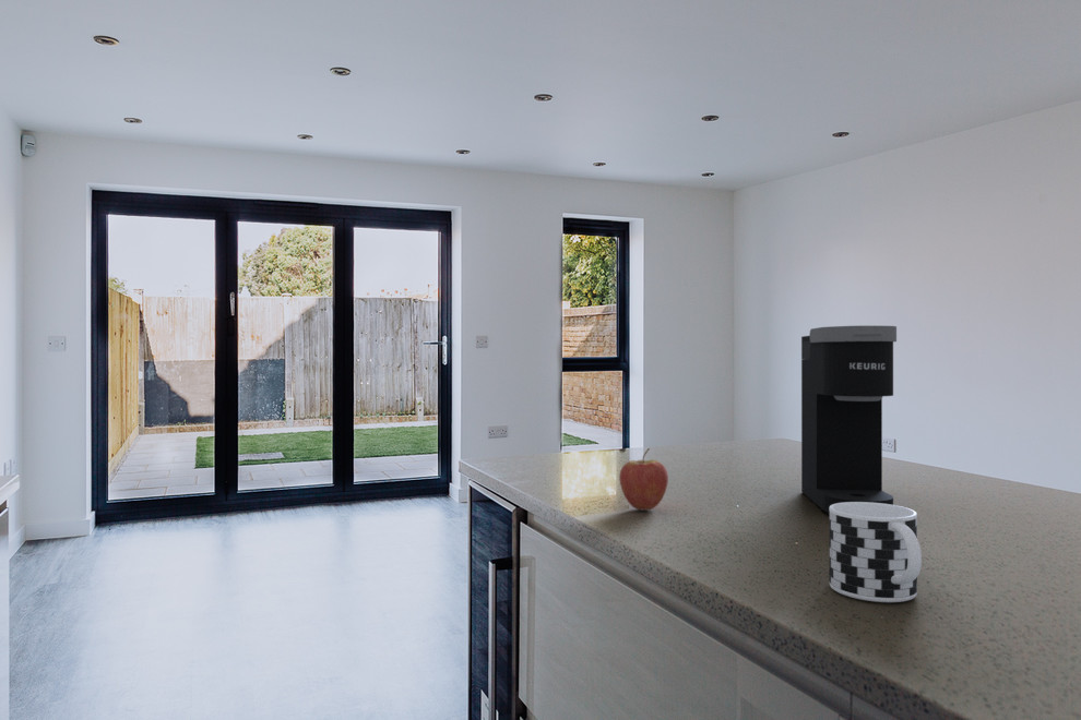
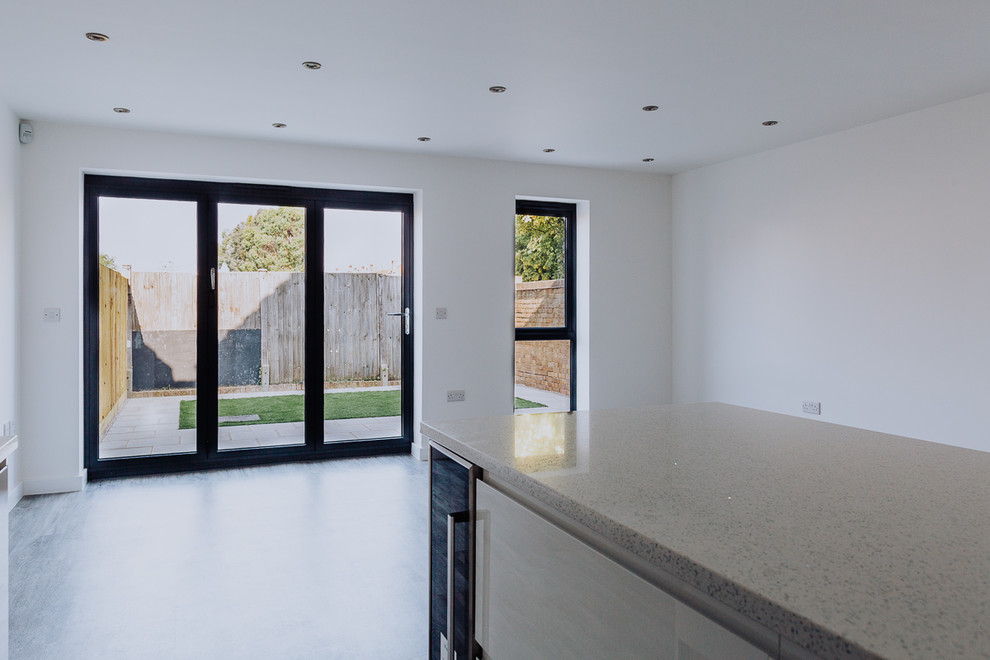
- coffee maker (844, 416)
- fruit (643, 478)
- cup (880, 553)
